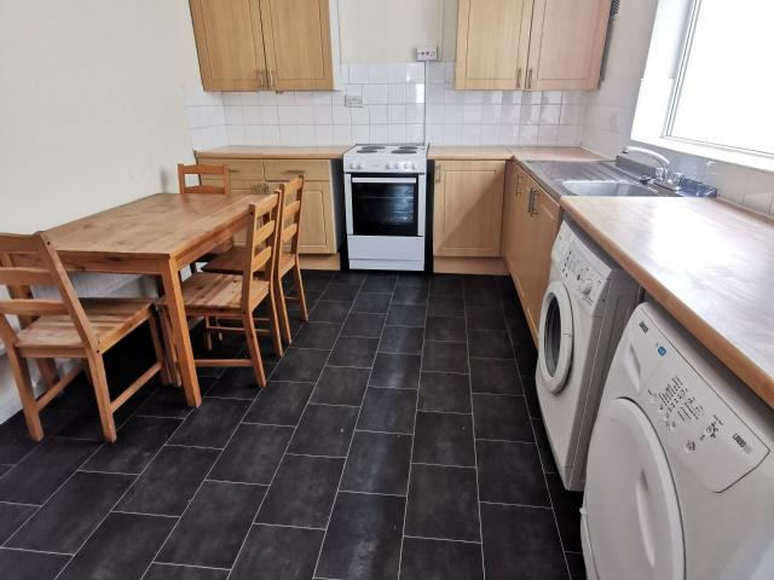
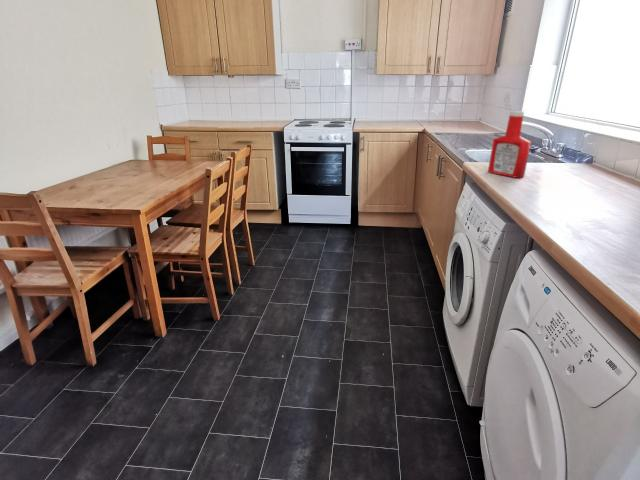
+ soap bottle (511, 143)
